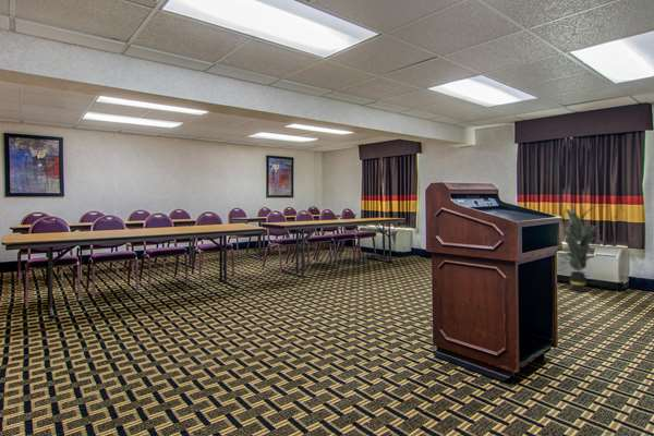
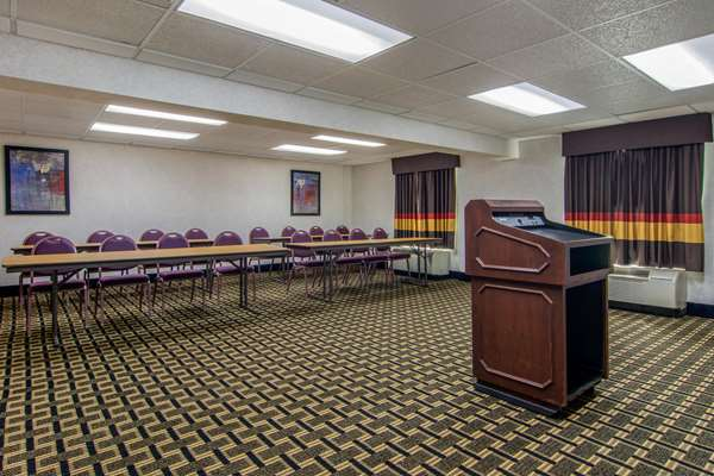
- indoor plant (574, 245)
